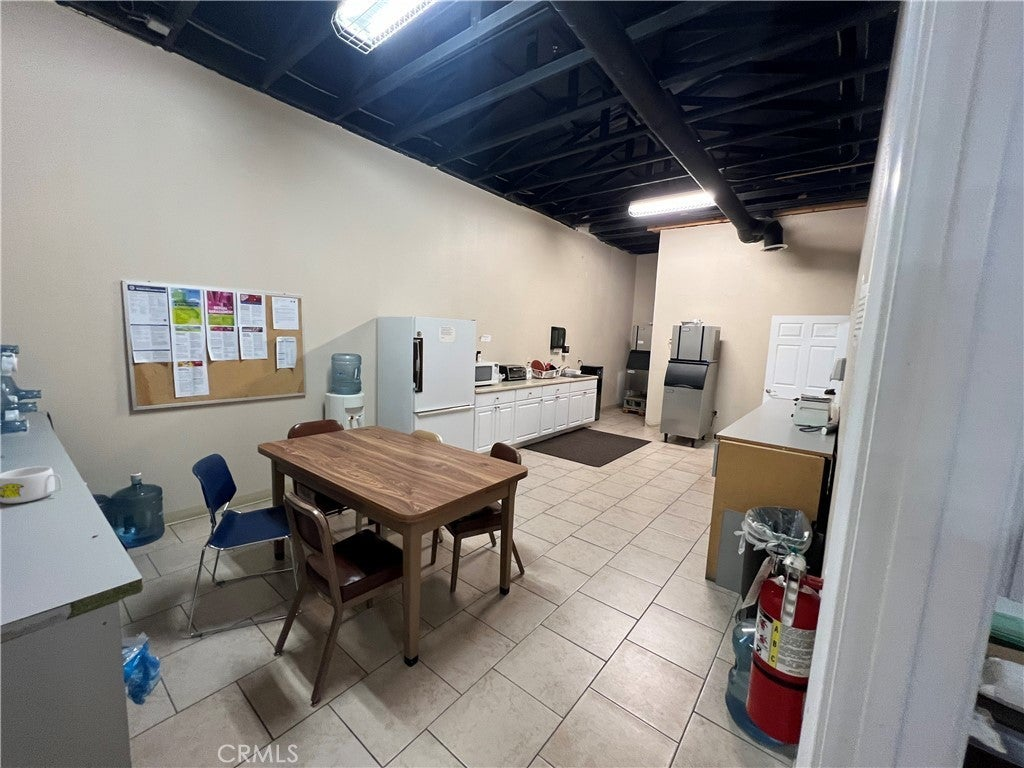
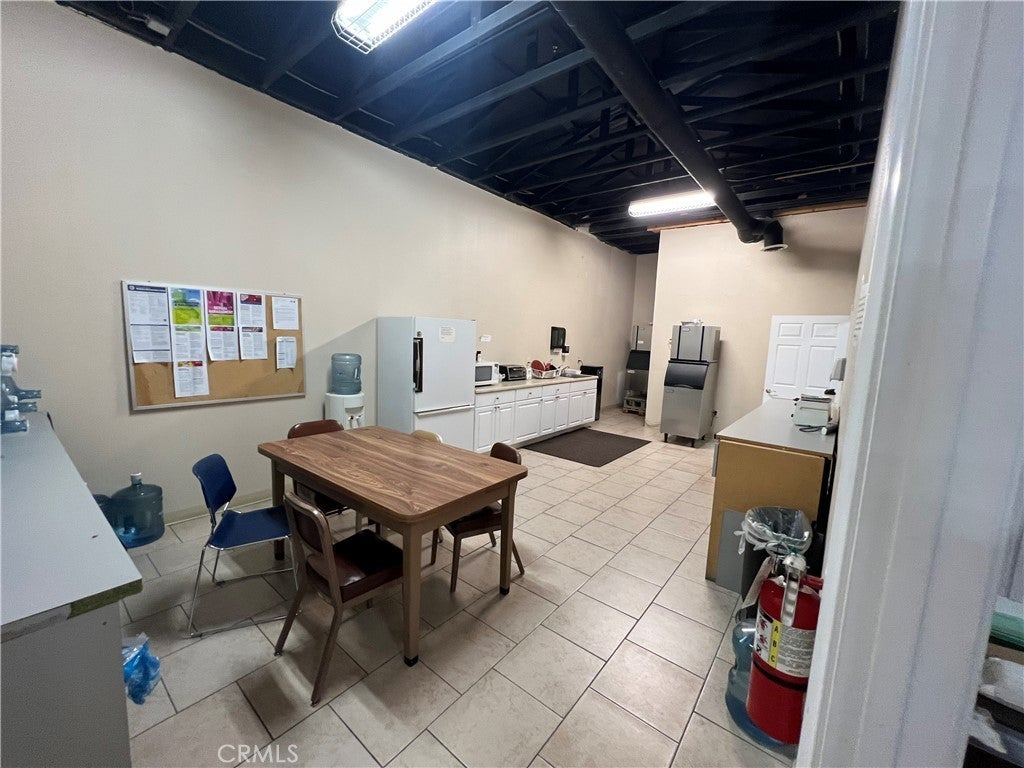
- mug (26, 484)
